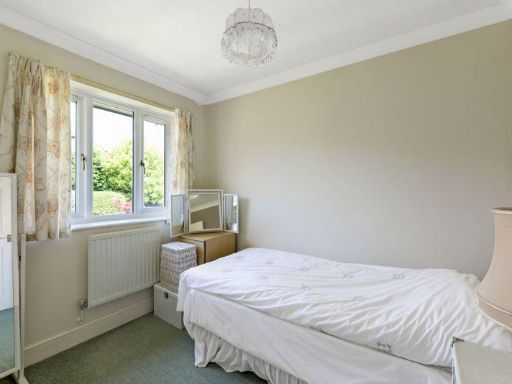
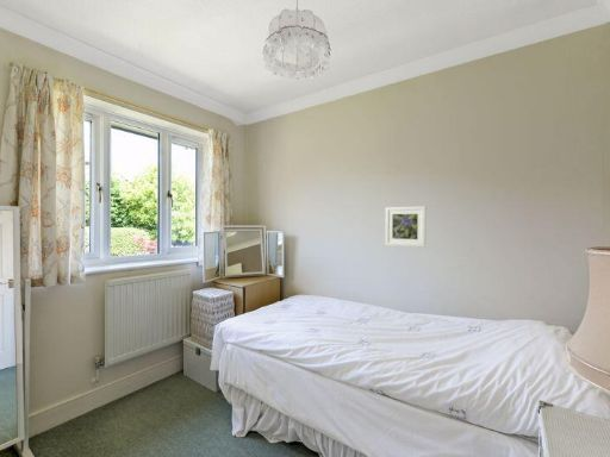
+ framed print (404, 226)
